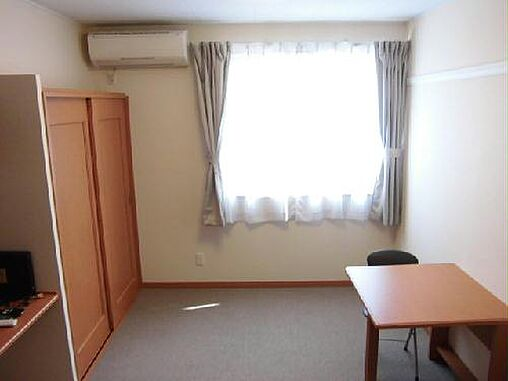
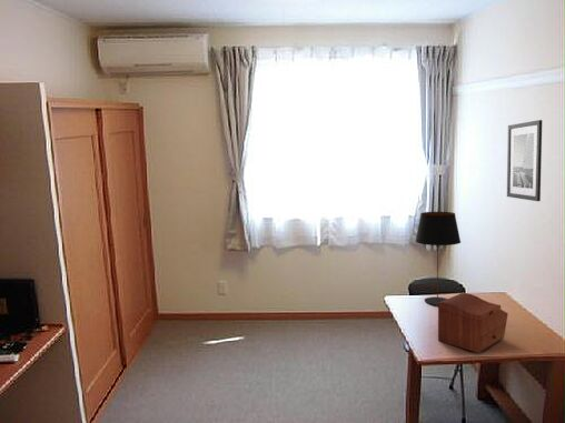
+ table lamp (437, 258)
+ wall art (523, 161)
+ sewing box (474, 319)
